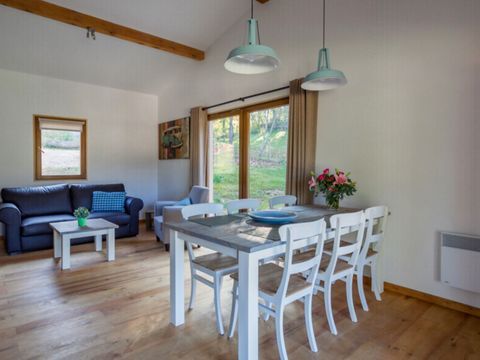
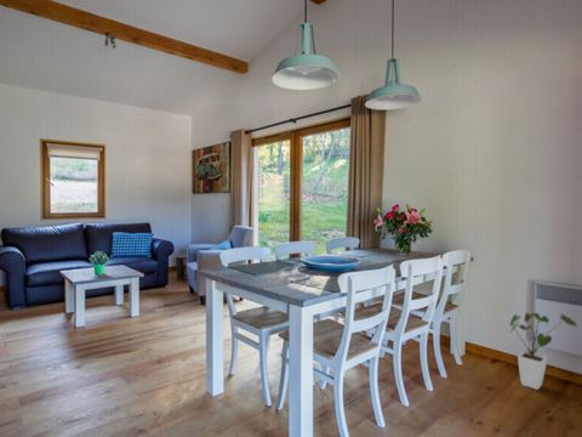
+ house plant (537, 348)
